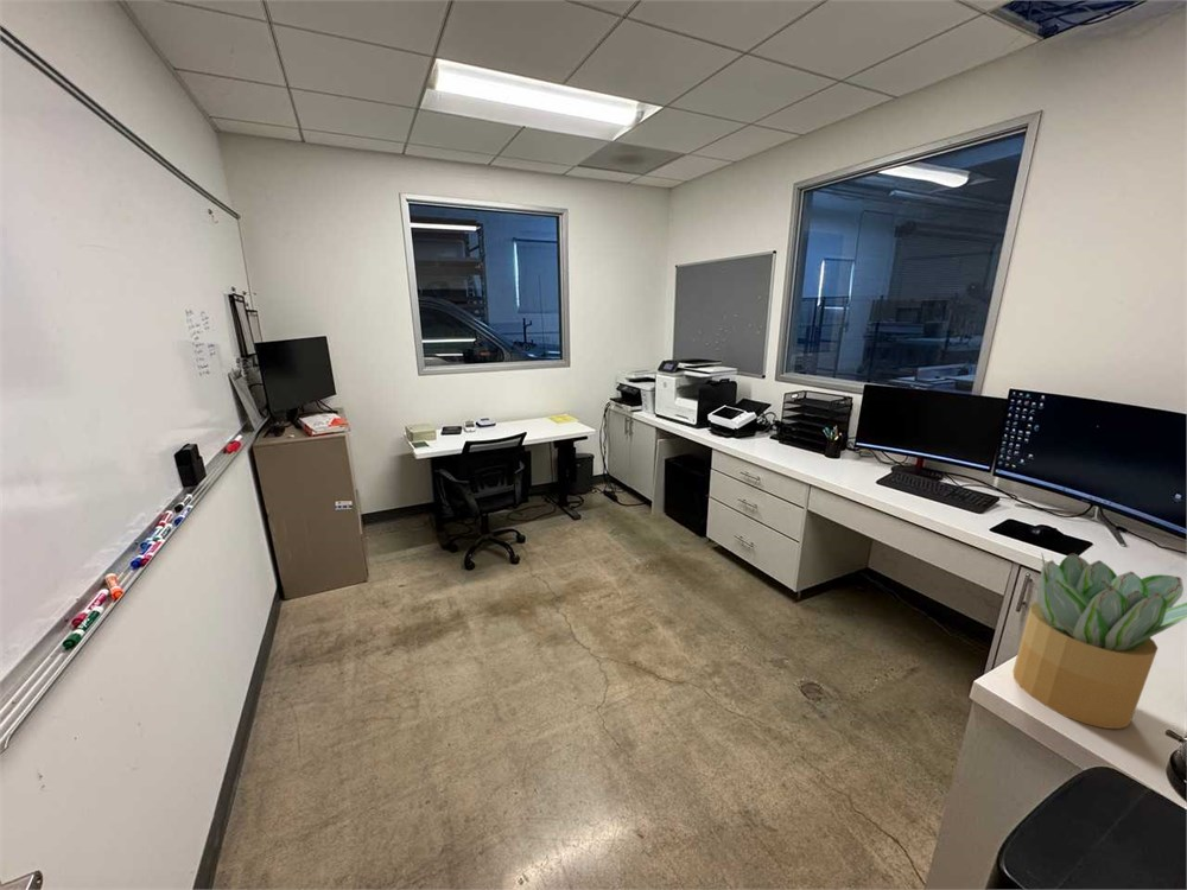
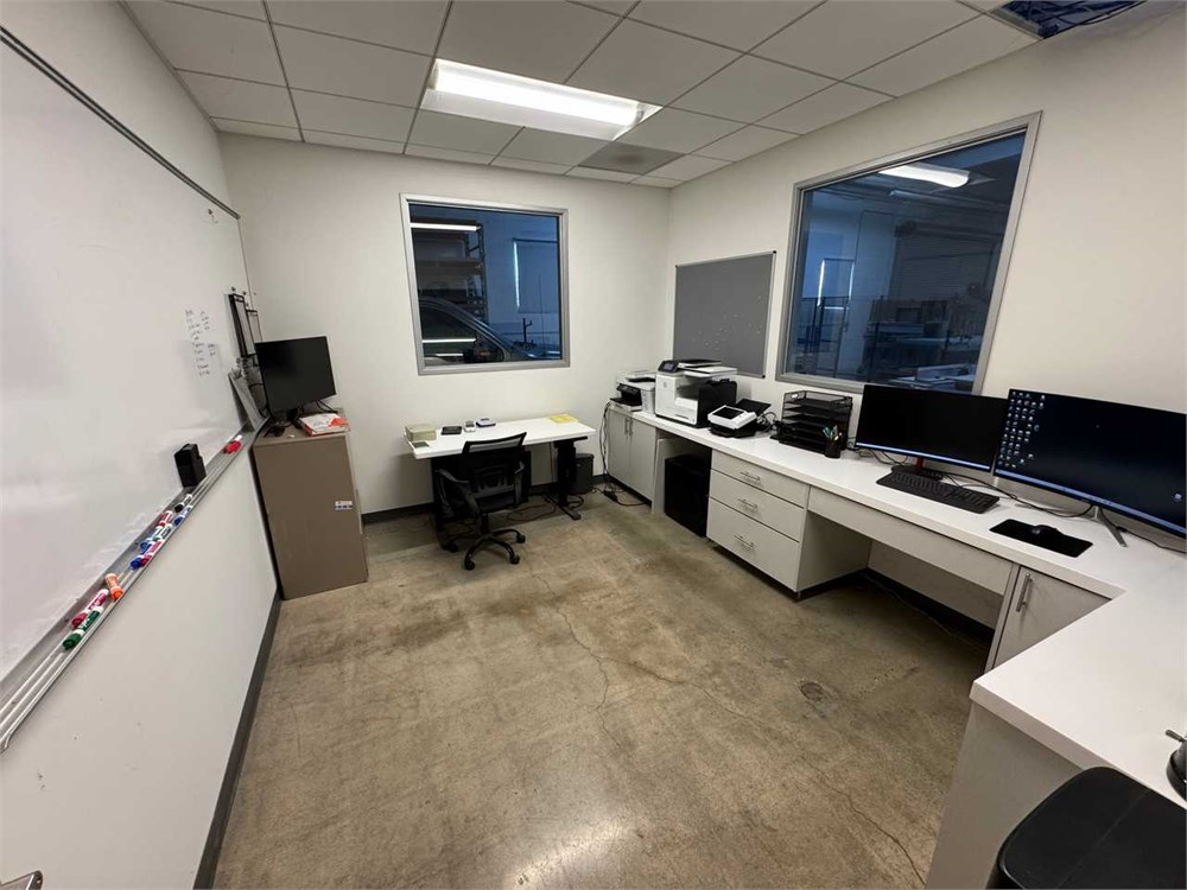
- potted plant (1097, 637)
